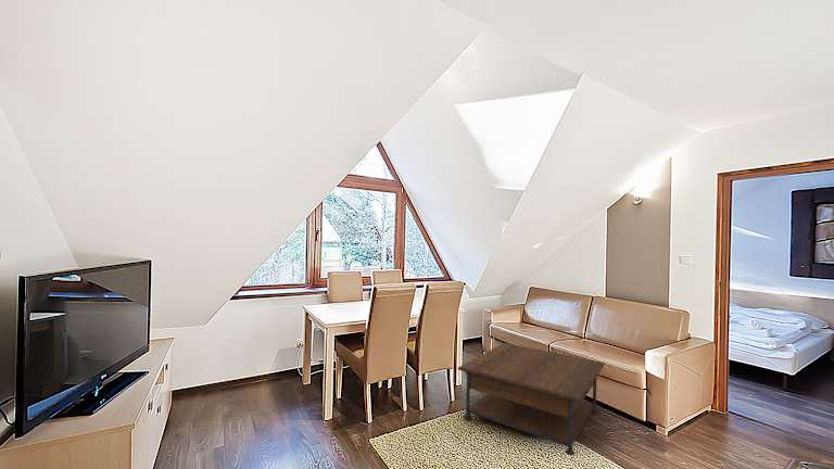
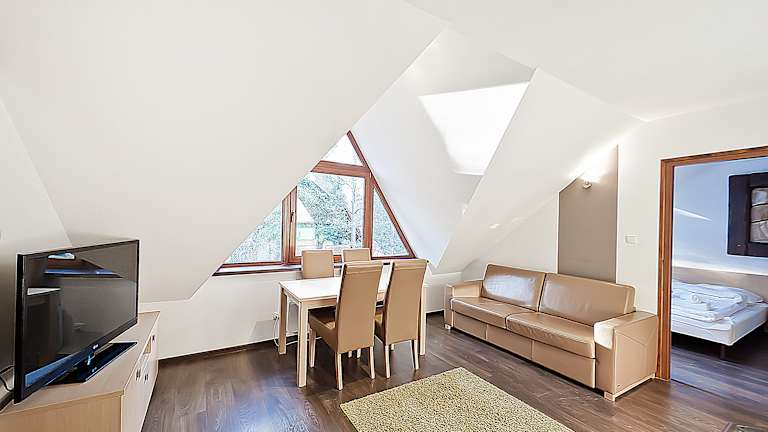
- coffee table (532, 389)
